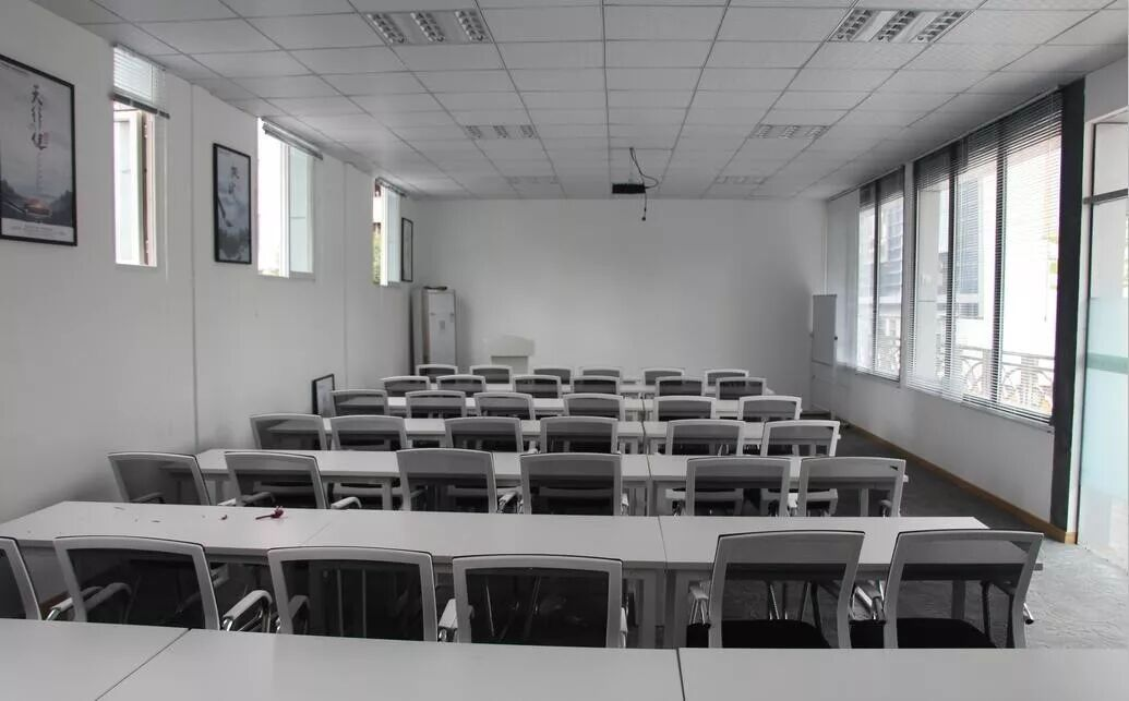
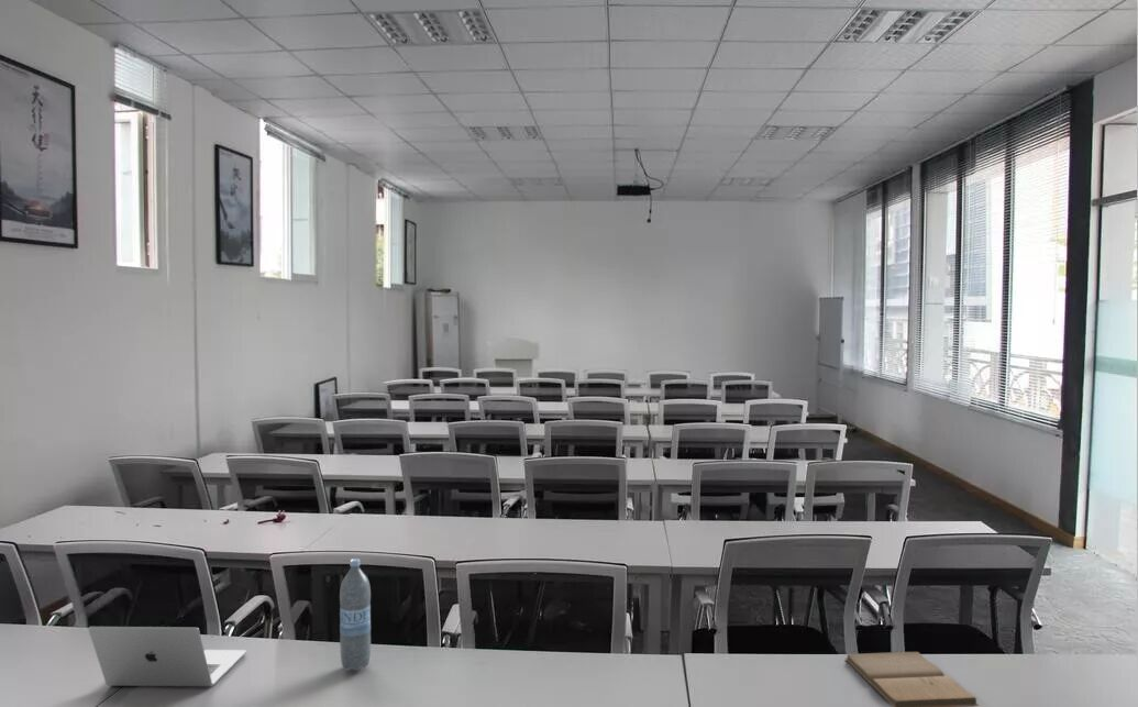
+ water bottle (355, 614)
+ laptop (172, 641)
+ book (907, 677)
